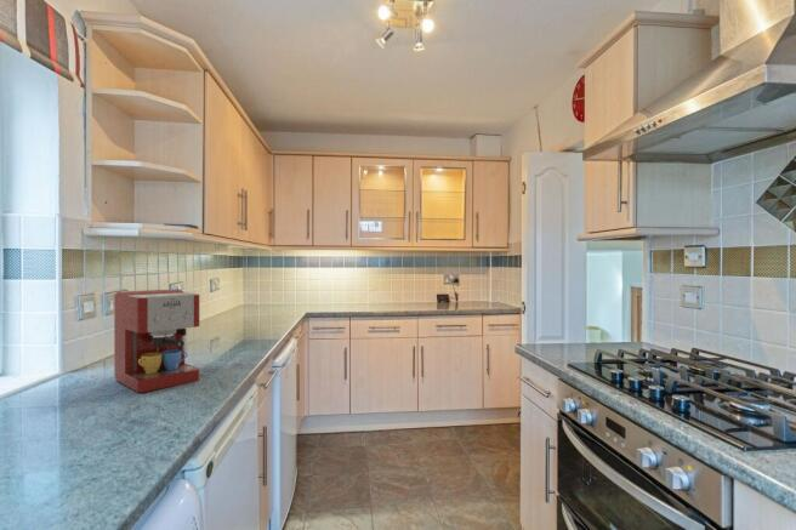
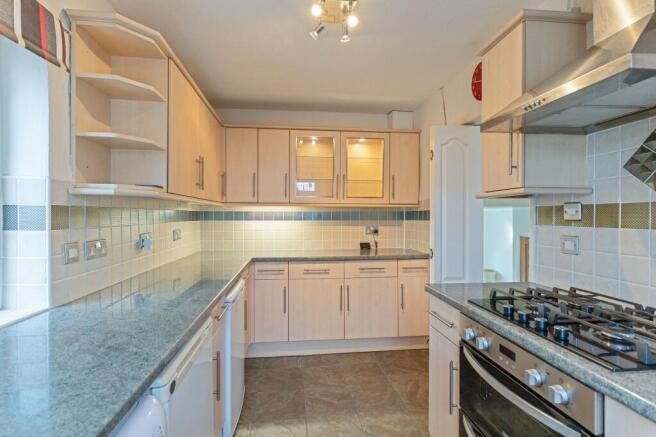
- coffee maker (157, 335)
